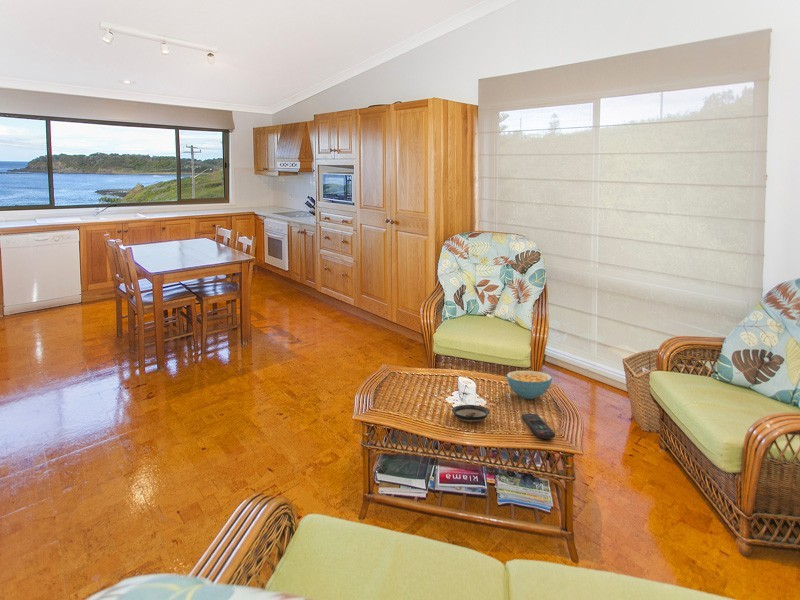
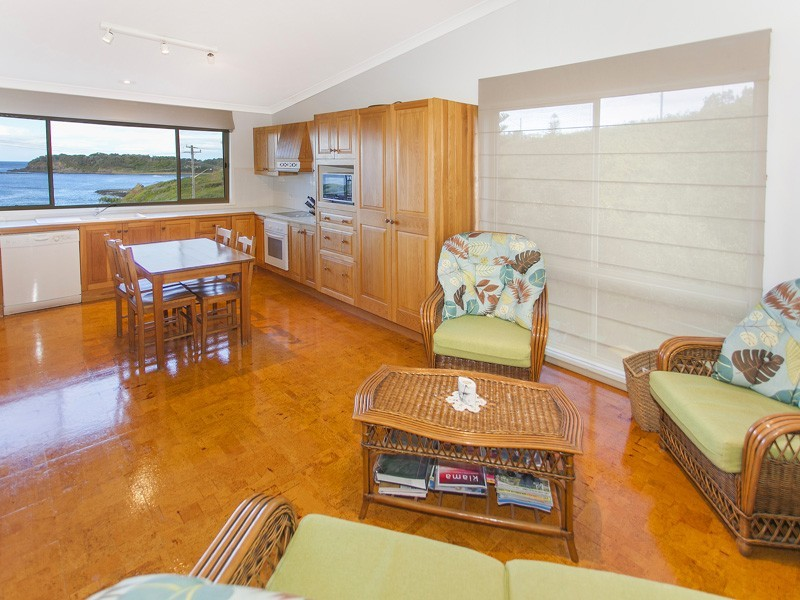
- saucer (470, 414)
- remote control (537, 425)
- cereal bowl (528, 386)
